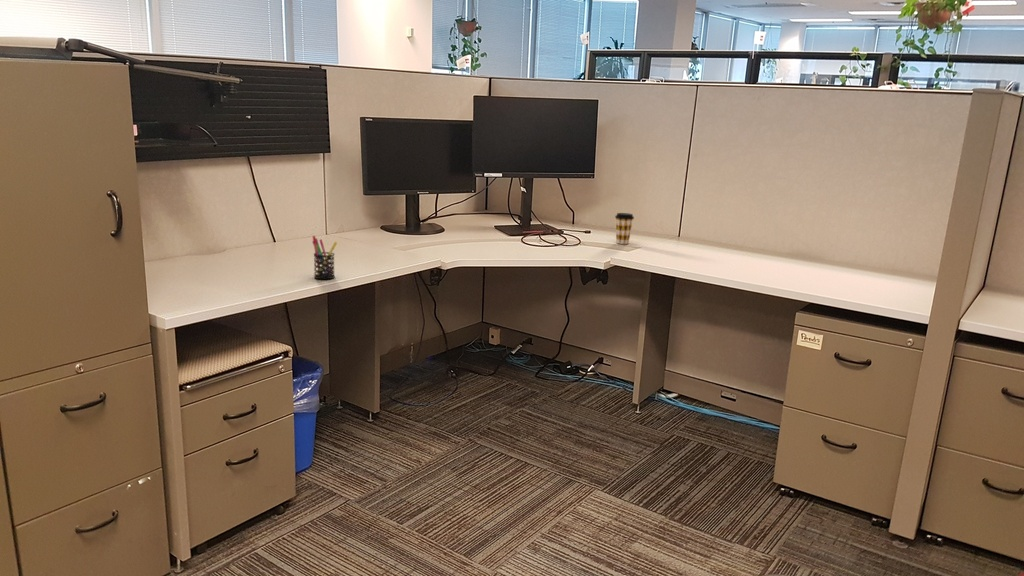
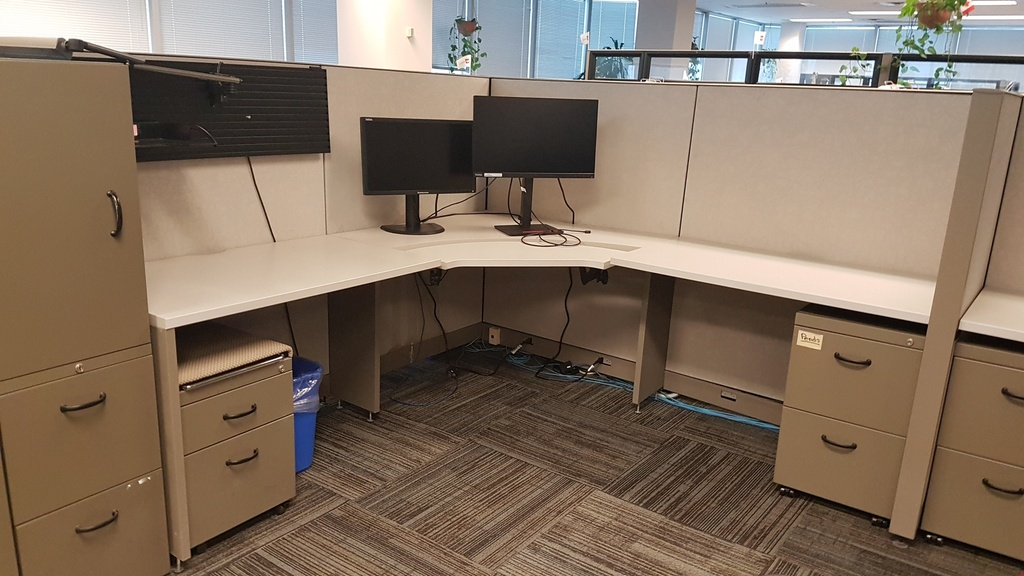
- pen holder (322, 257)
- coffee cup (623, 228)
